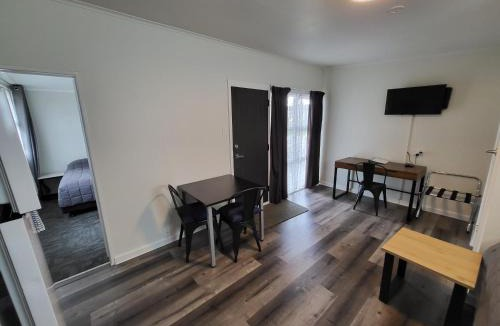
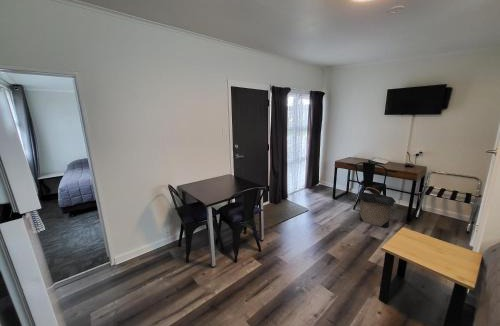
+ laundry hamper (376, 205)
